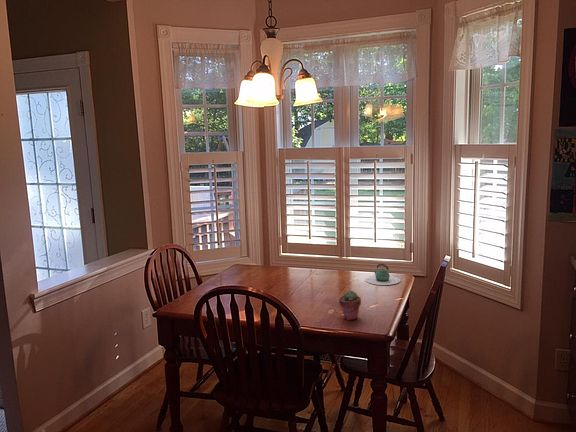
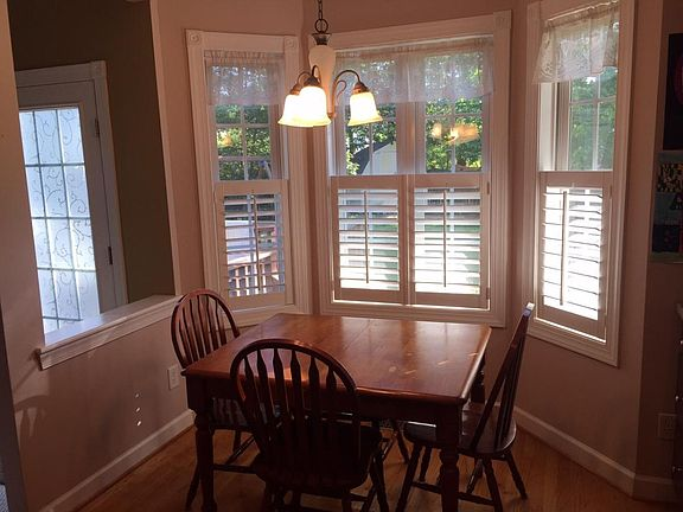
- potted succulent (350, 304)
- teapot (382, 271)
